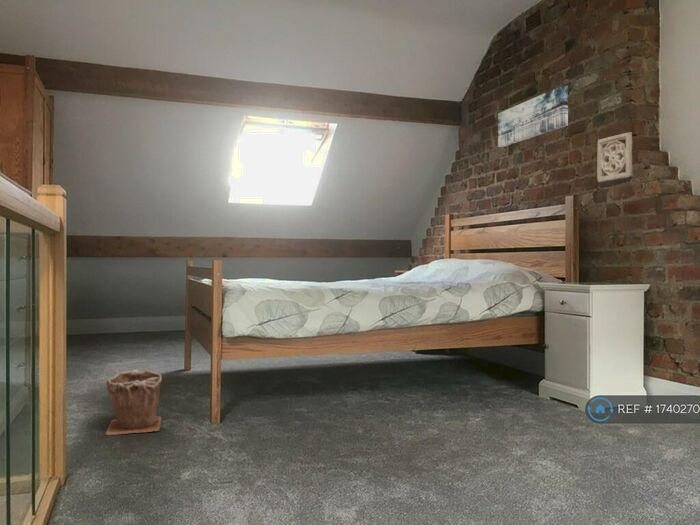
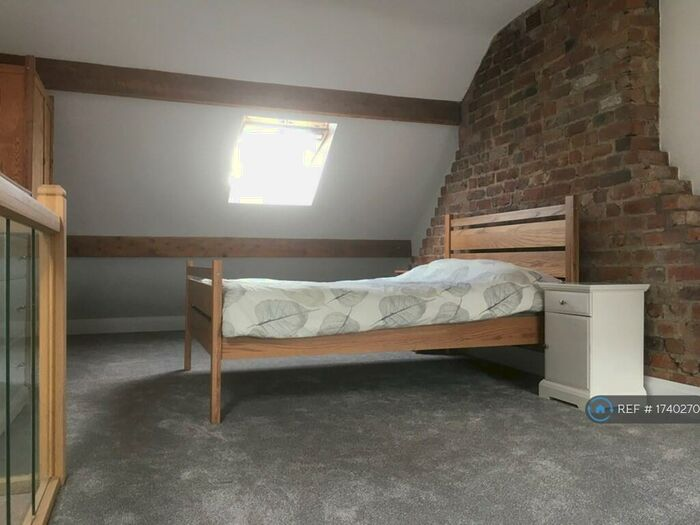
- wall art (529, 119)
- plant pot (134, 400)
- wall ornament (614, 158)
